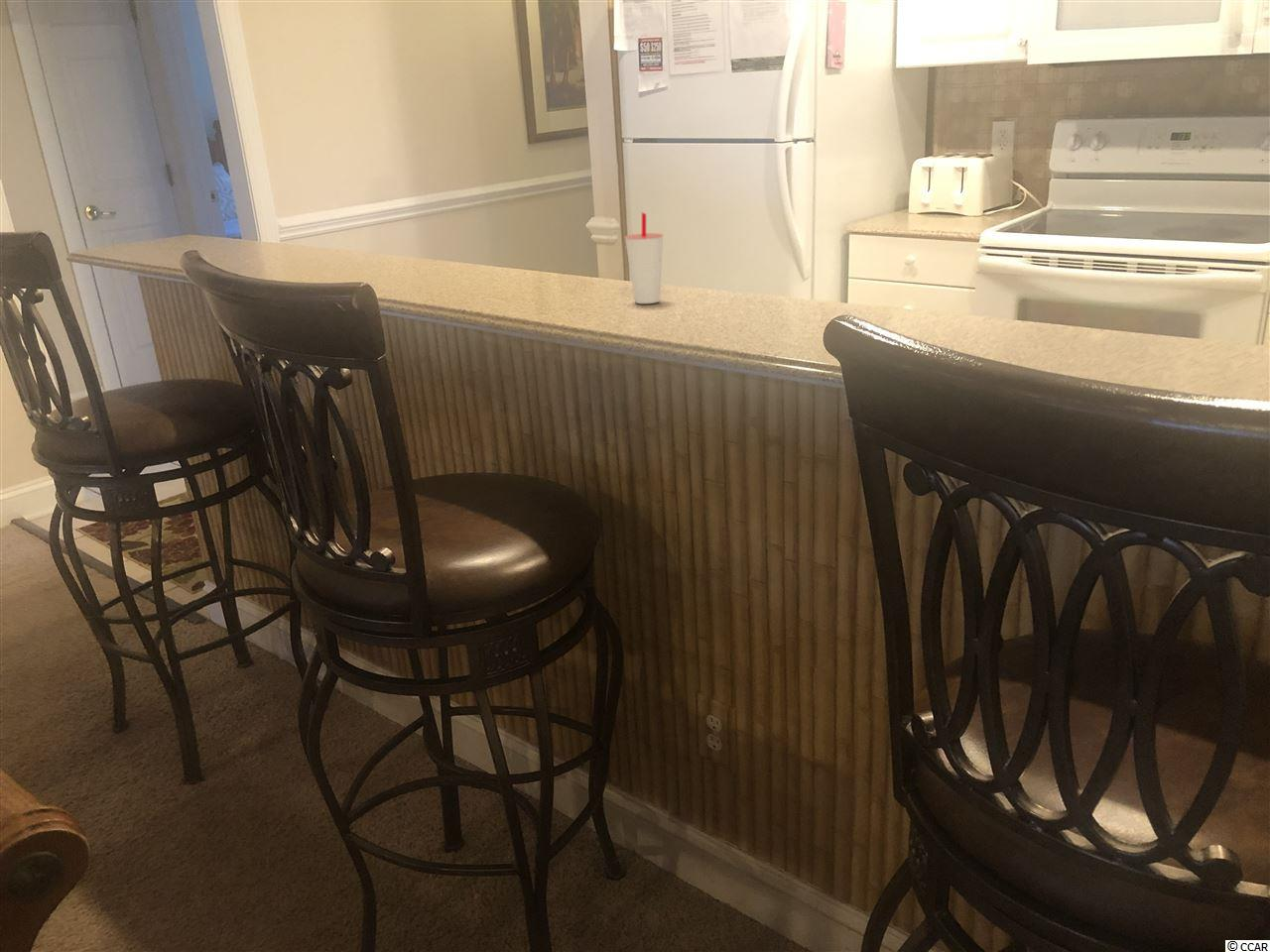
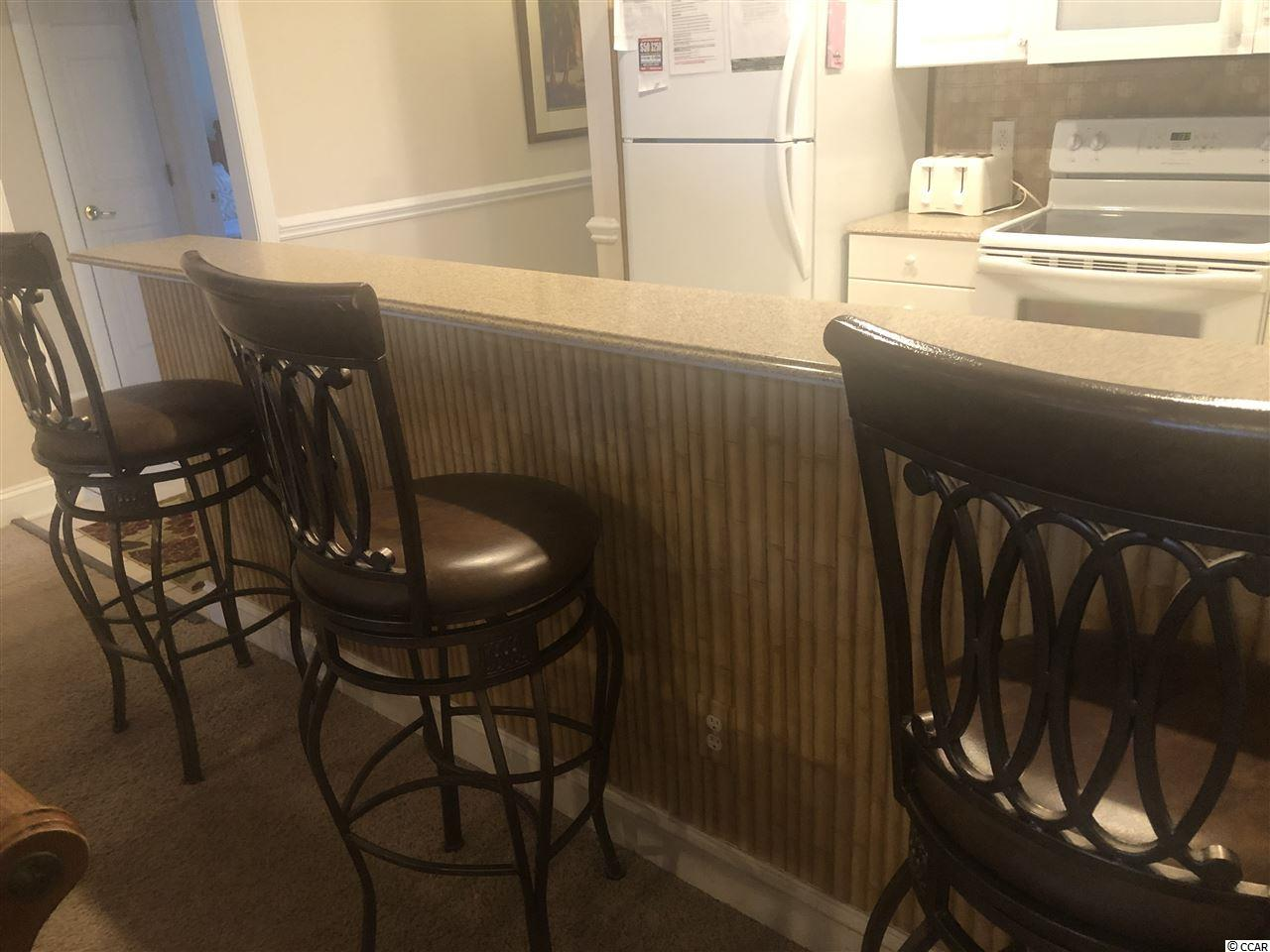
- cup (645, 257)
